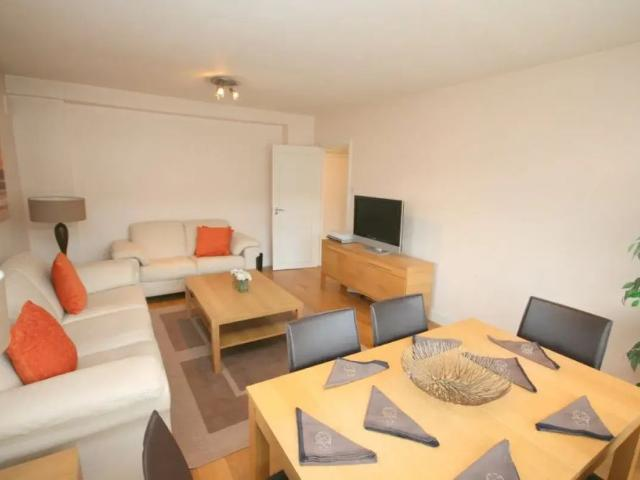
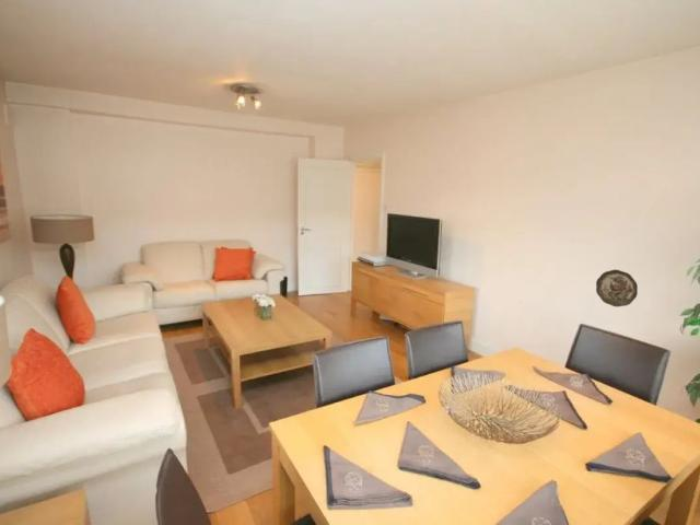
+ decorative plate (616, 288)
